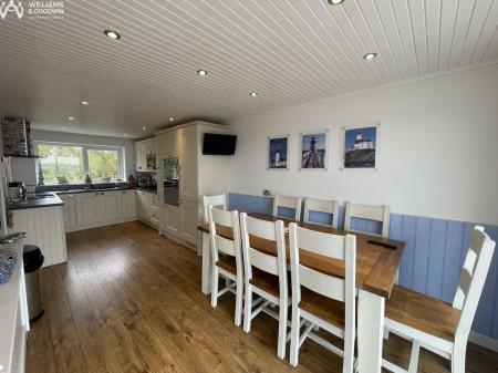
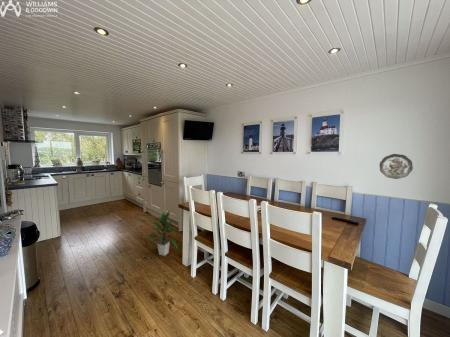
+ decorative plate (395, 166)
+ indoor plant (164, 233)
